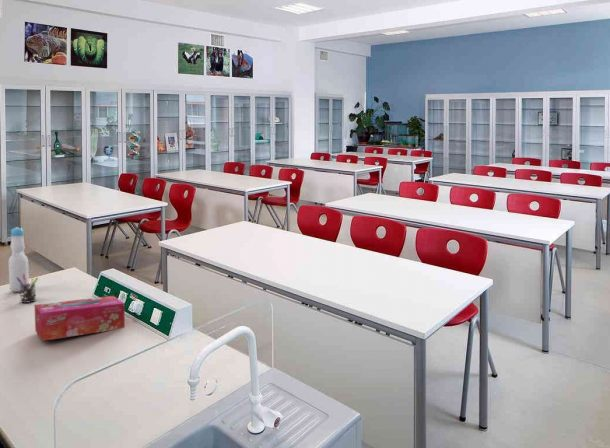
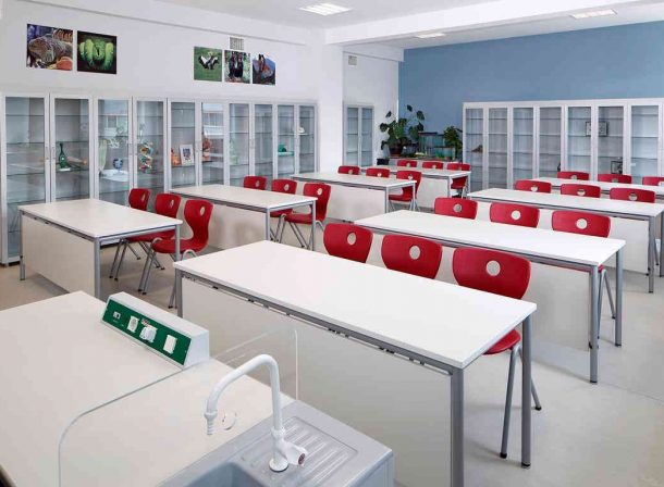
- bottle (18, 259)
- pen holder (28, 286)
- tissue box (80, 316)
